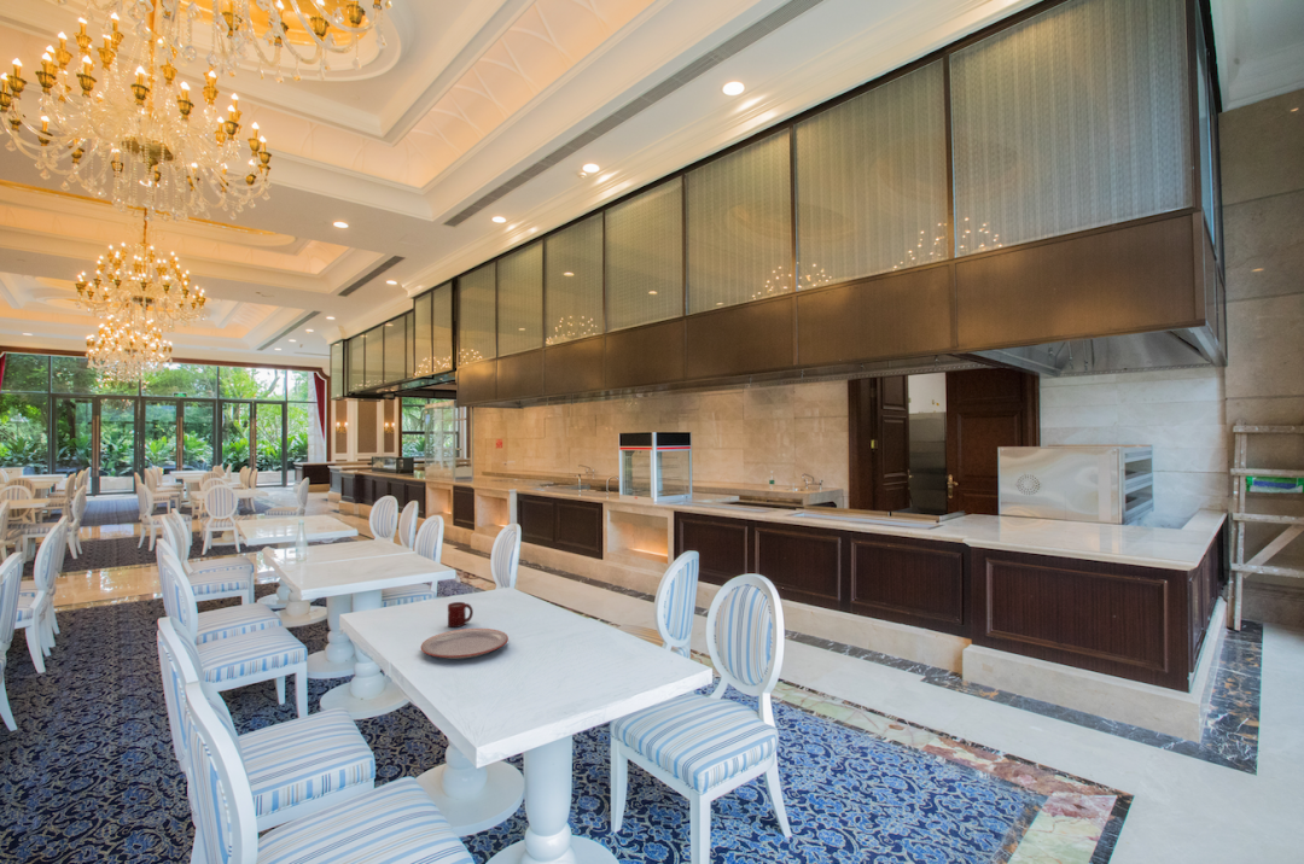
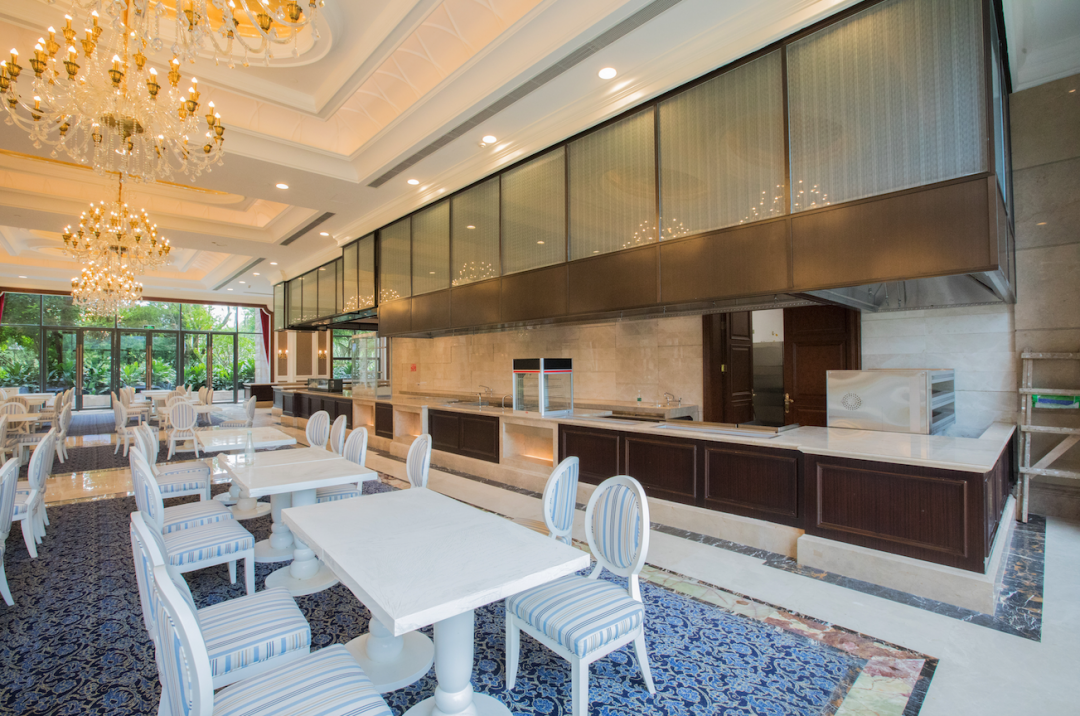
- plate (465, 644)
- cup (460, 613)
